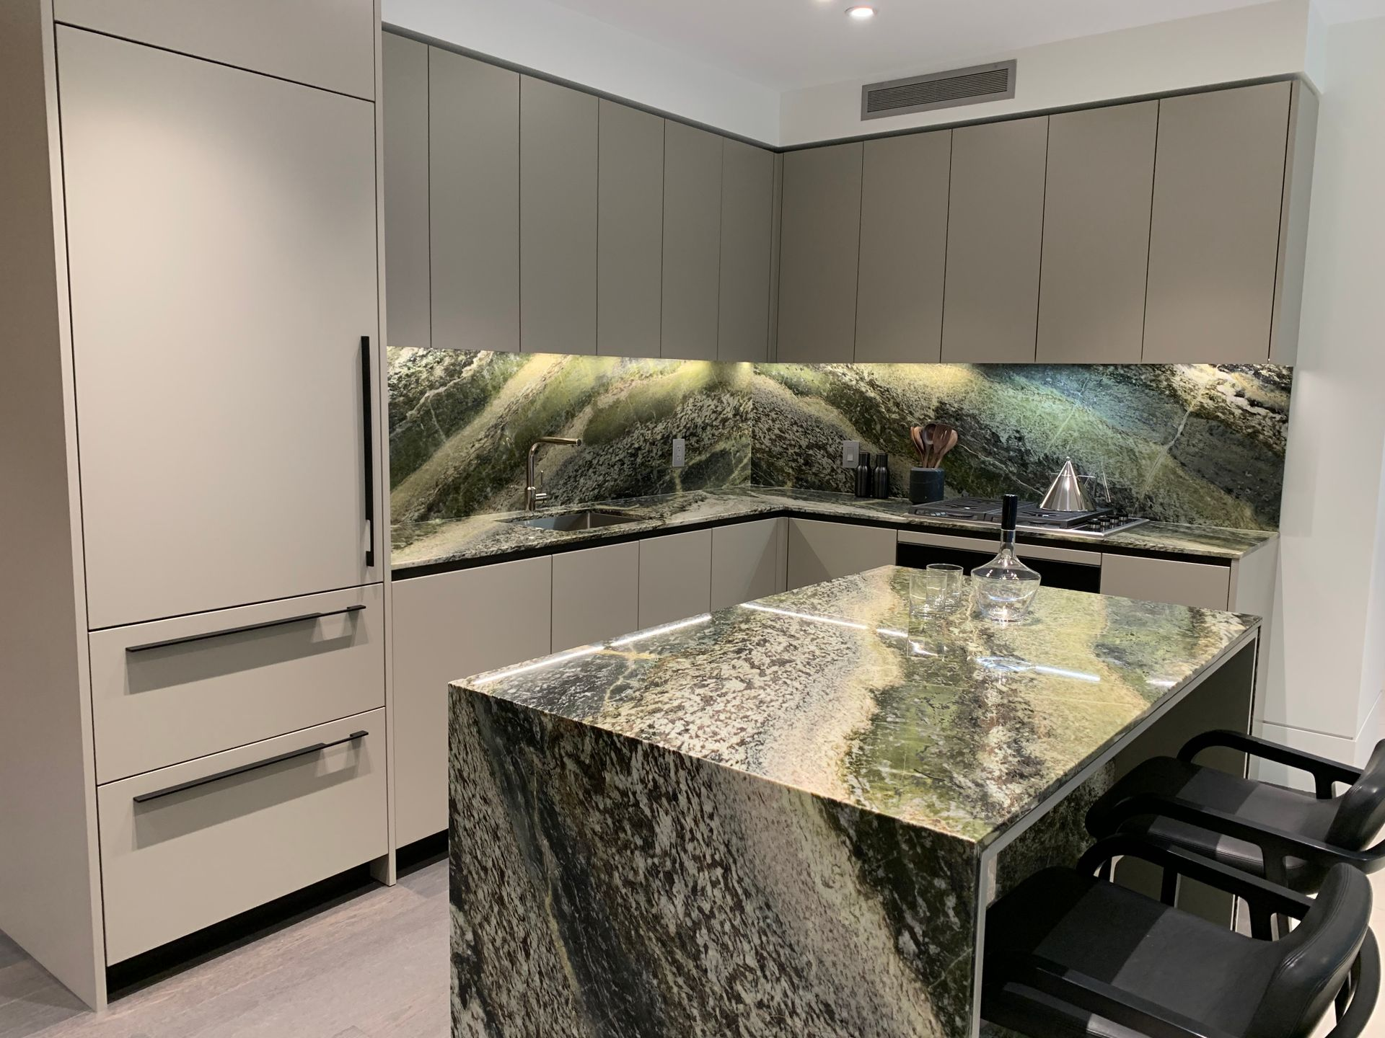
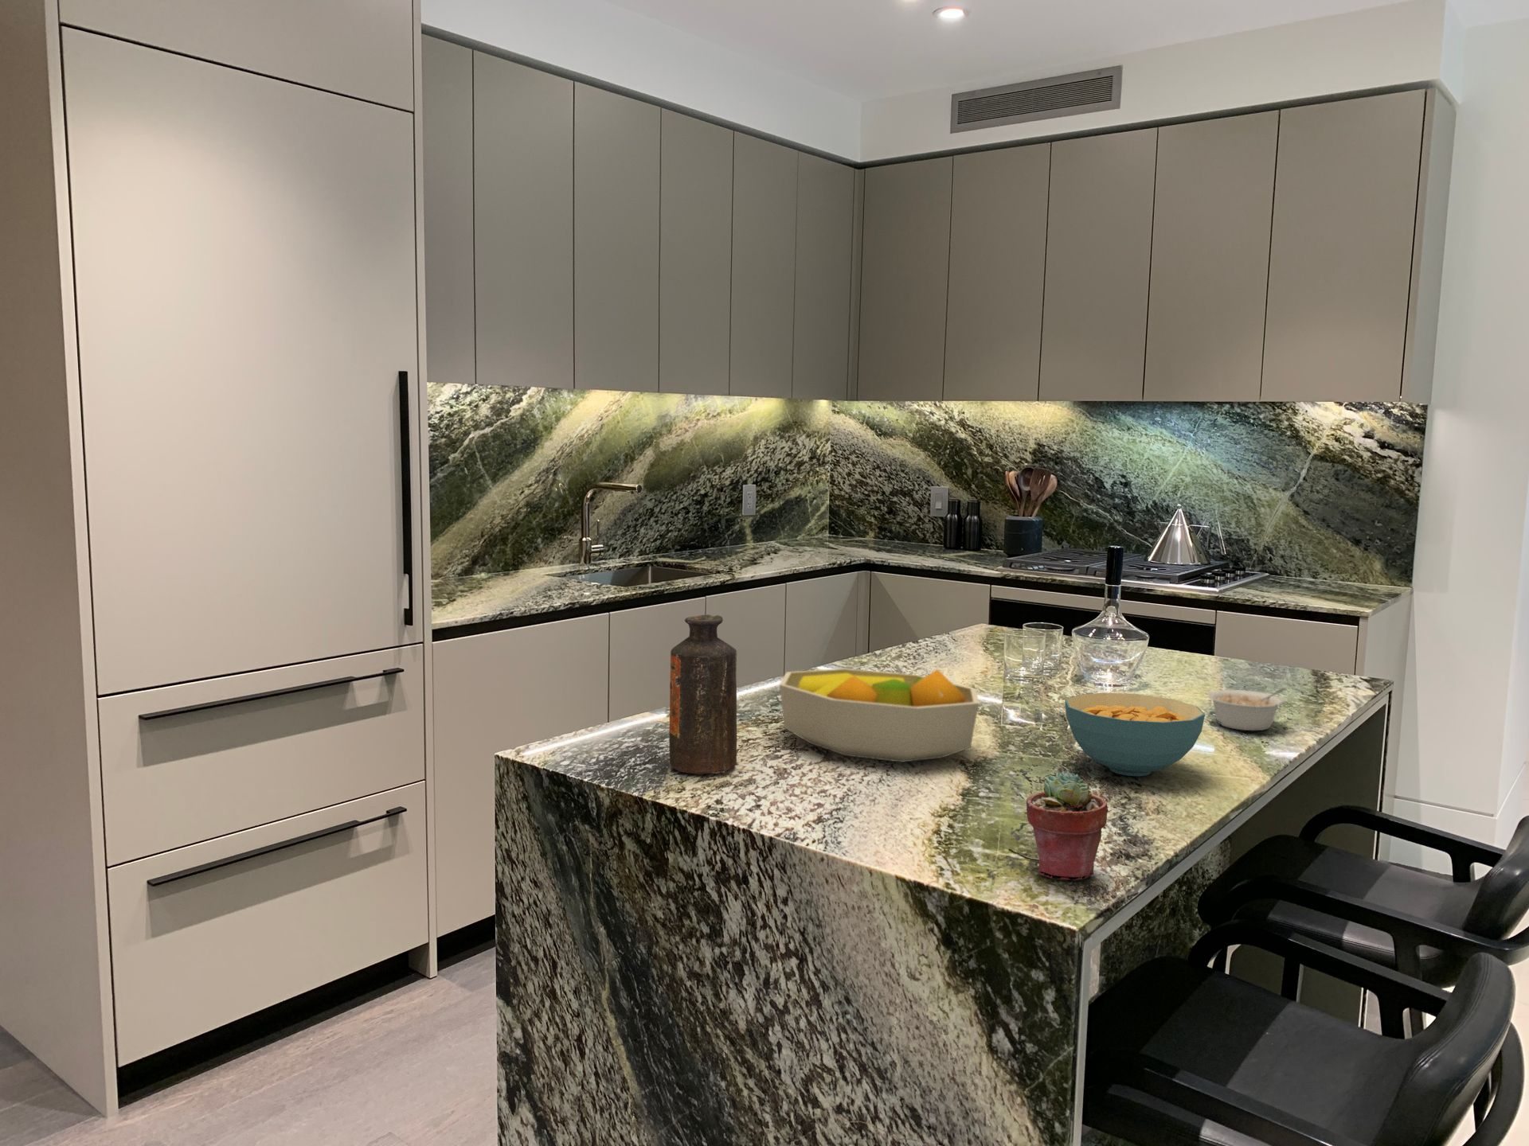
+ bottle (704, 692)
+ legume (1245, 708)
+ fruit bowl (876, 702)
+ potted succulent (1065, 821)
+ cereal bowl (1130, 739)
